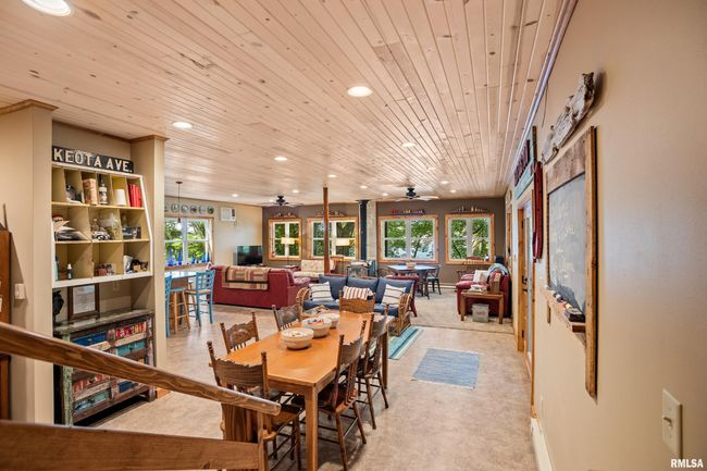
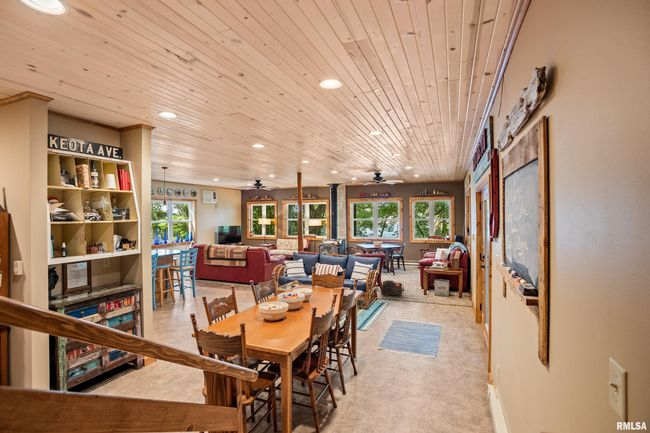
+ backpack (392, 287)
